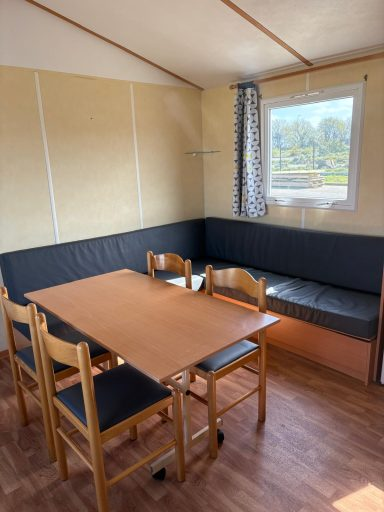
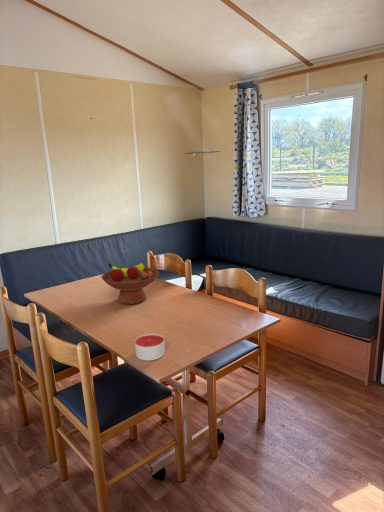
+ candle (149, 346)
+ fruit bowl (131, 282)
